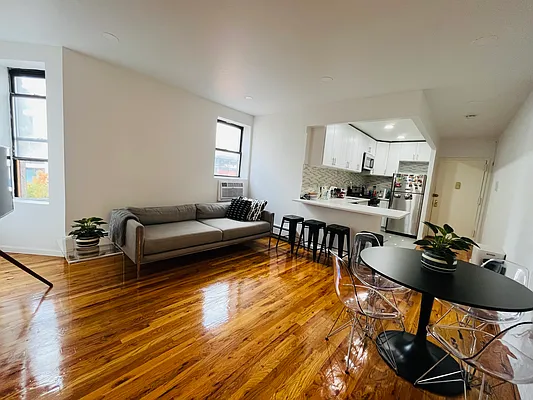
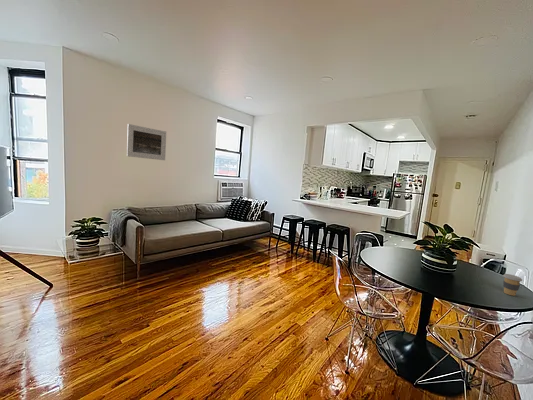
+ coffee cup (511, 284)
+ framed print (147, 143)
